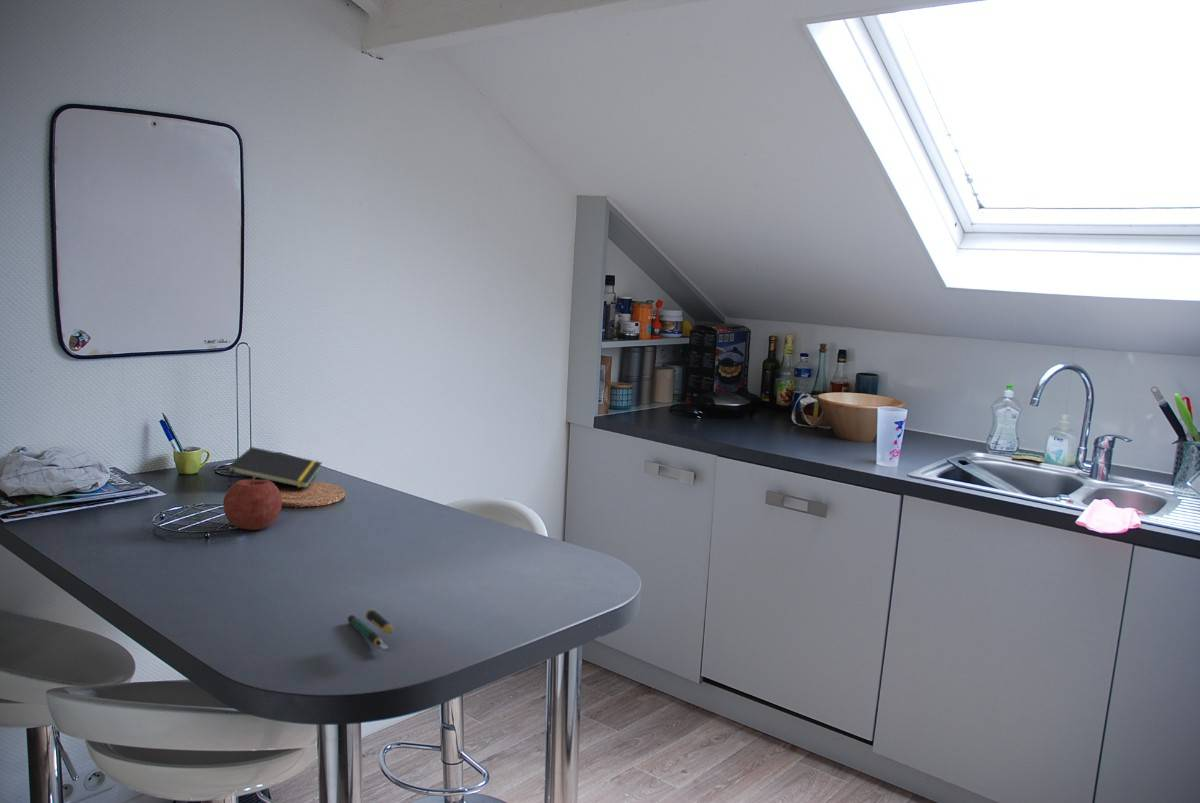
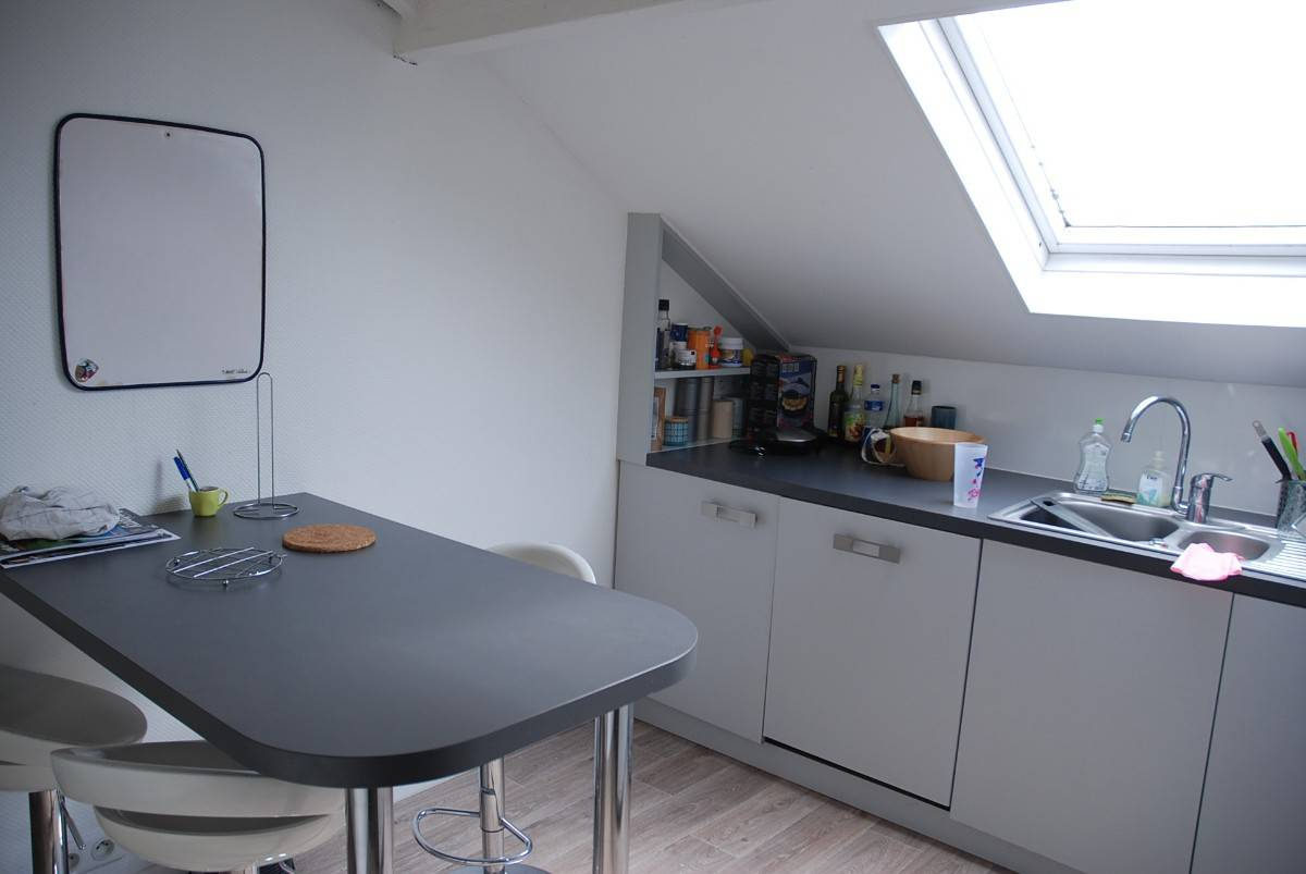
- fruit (253, 499)
- pen (370, 621)
- notepad (277, 466)
